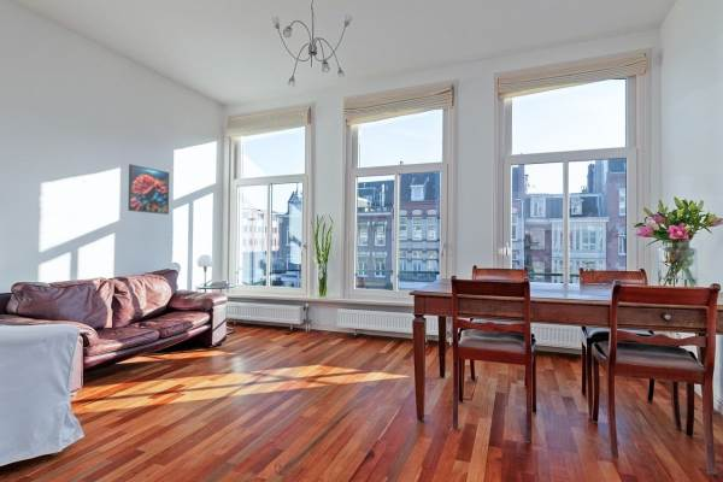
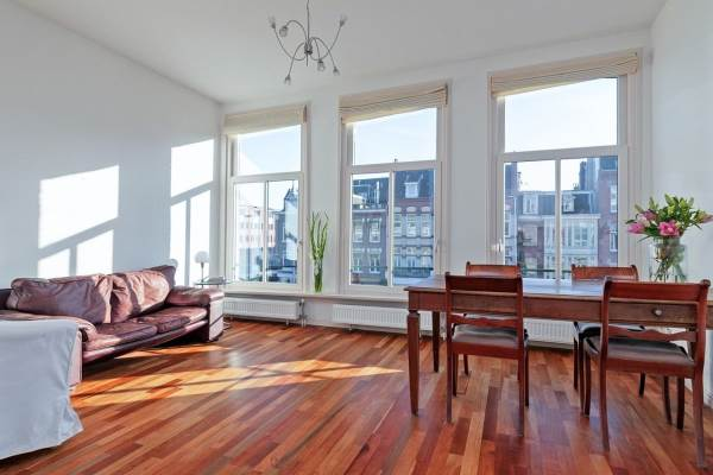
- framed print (149, 190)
